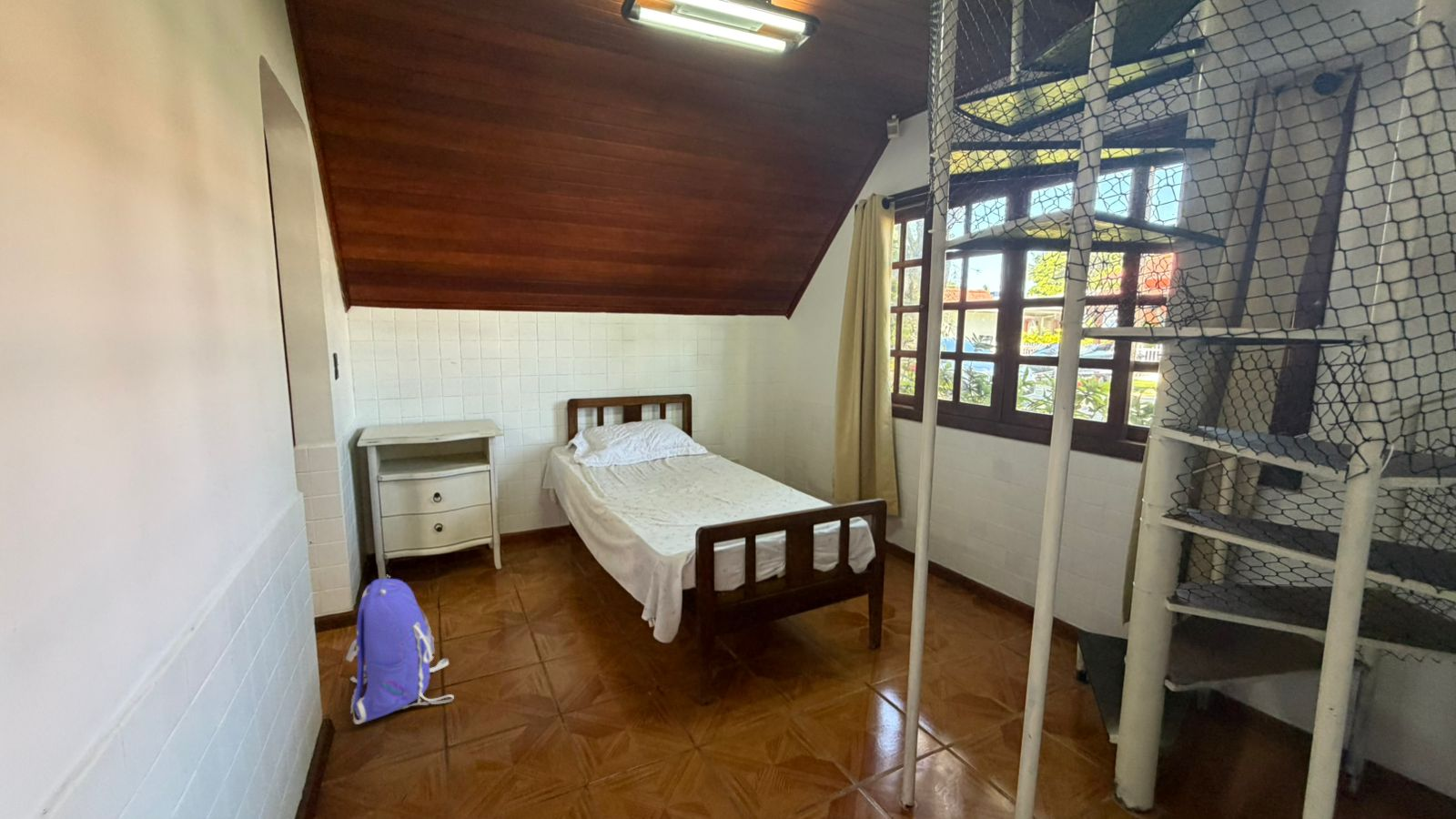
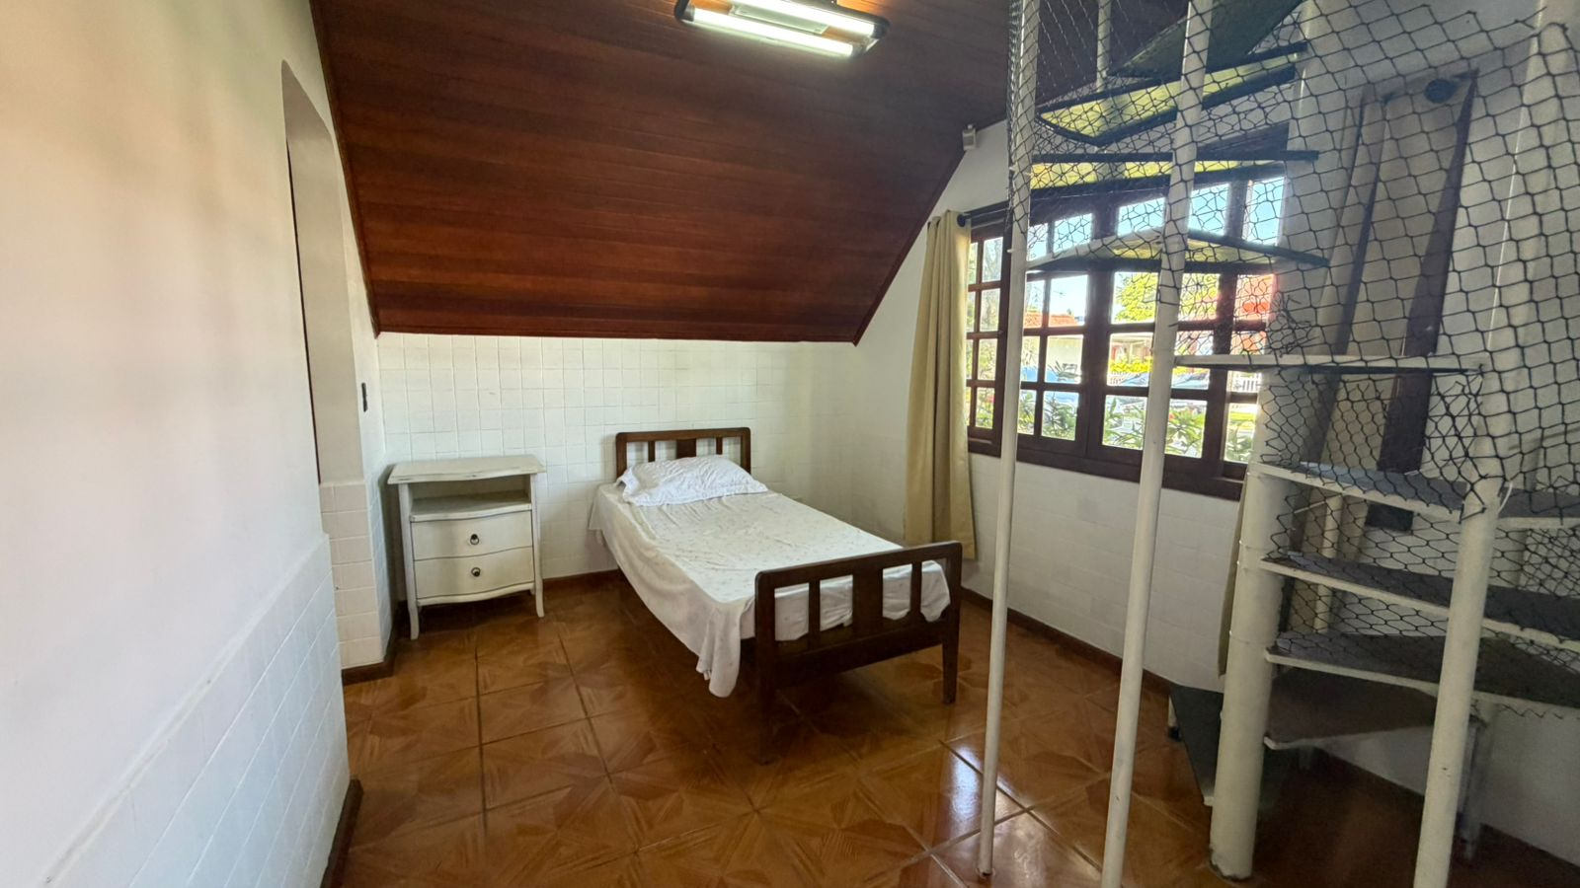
- backpack (396, 637)
